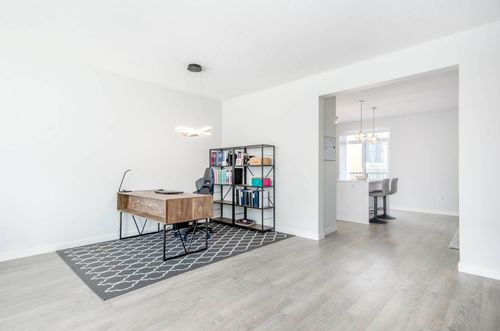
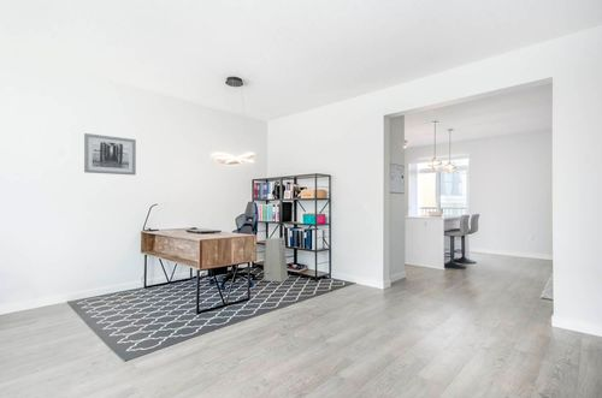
+ air purifier (275, 259)
+ wall art (111, 155)
